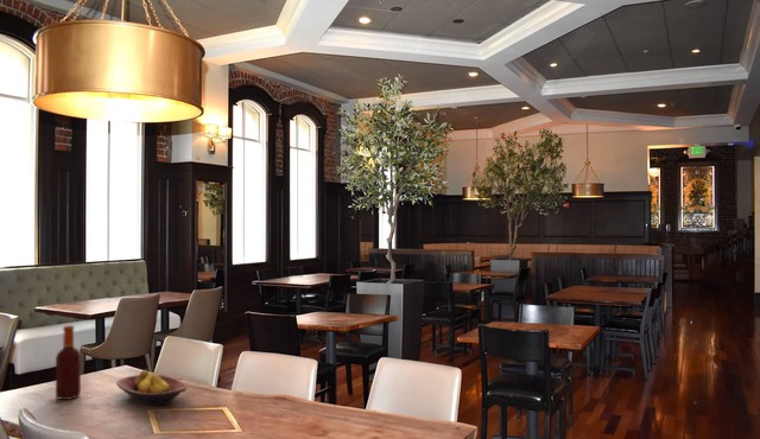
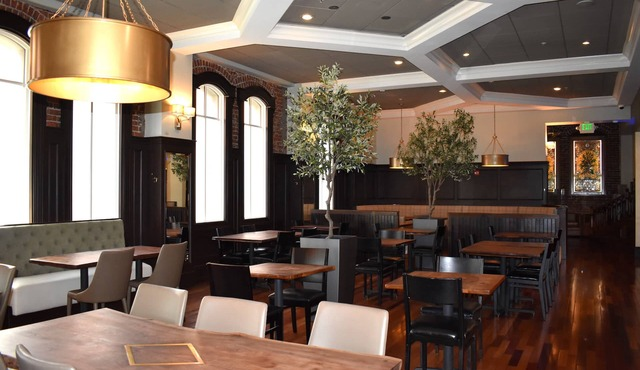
- fruit bowl (151, 384)
- bottle (68, 361)
